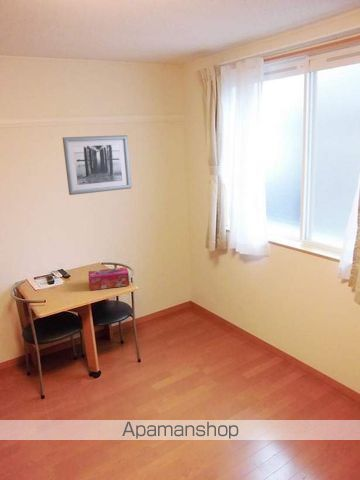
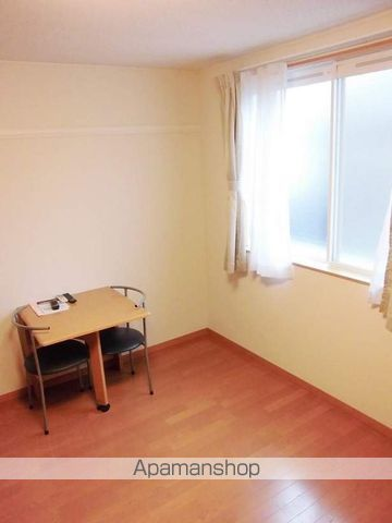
- tissue box (108, 278)
- wall art (98, 164)
